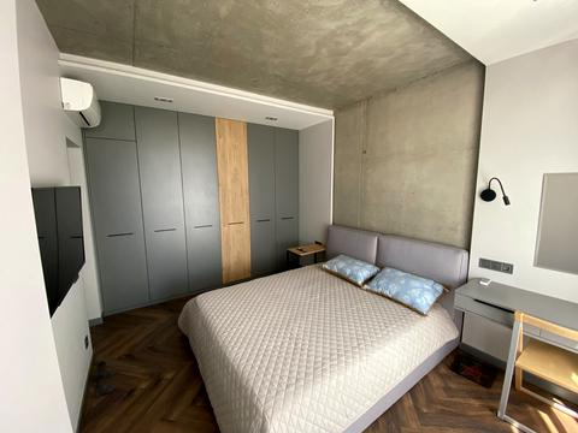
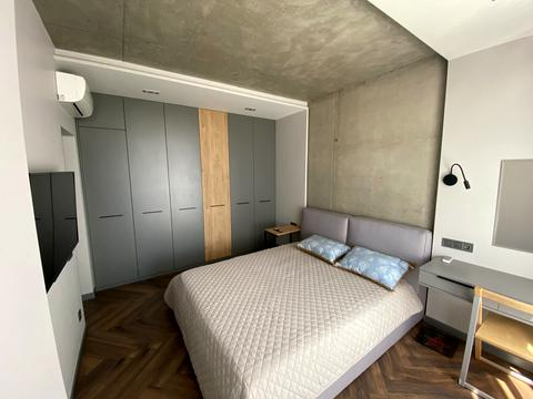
- boots (107, 375)
